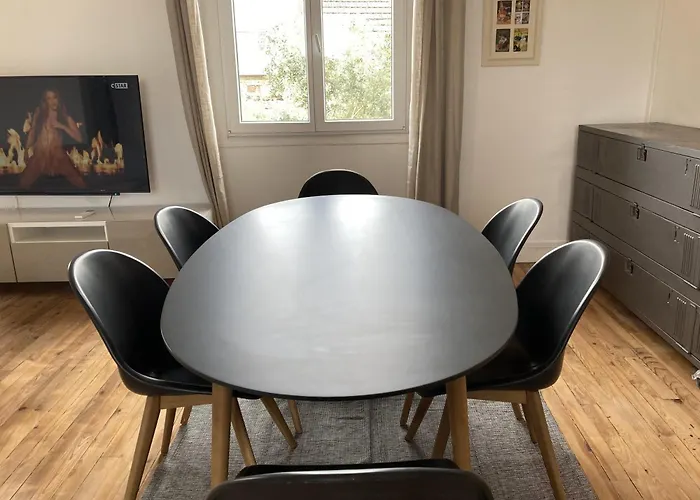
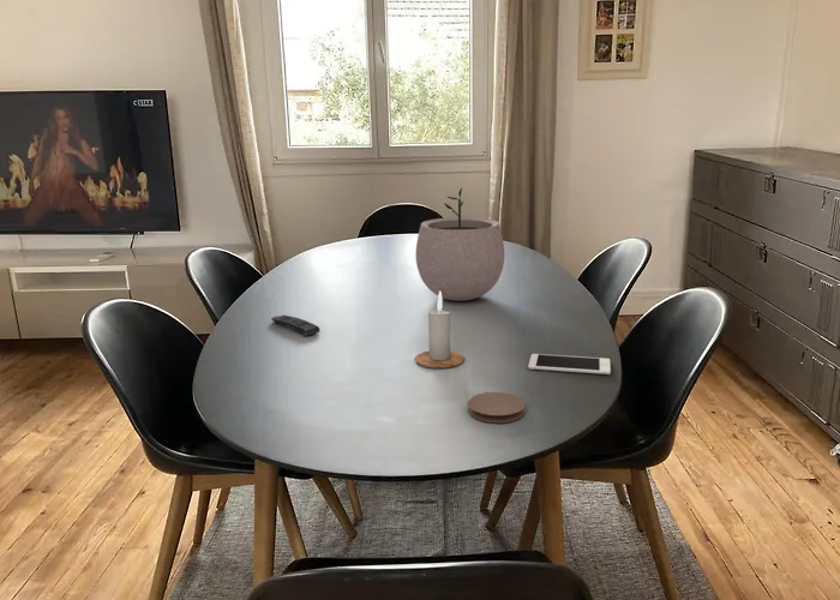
+ candle (439, 325)
+ remote control (293, 323)
+ cell phone (569, 364)
+ plant pot (460, 244)
+ coaster (496, 407)
